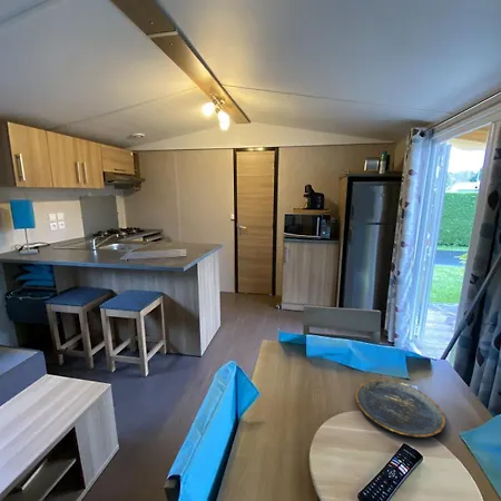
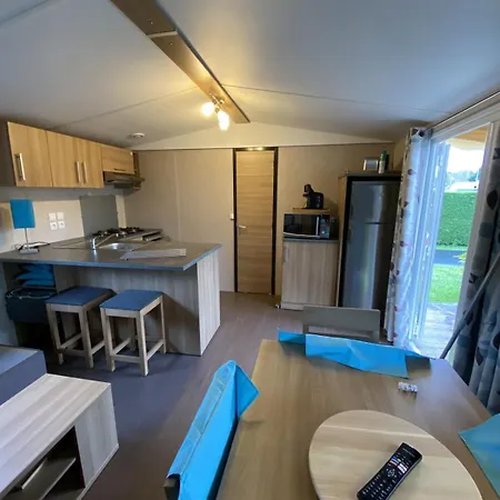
- plate (396, 405)
